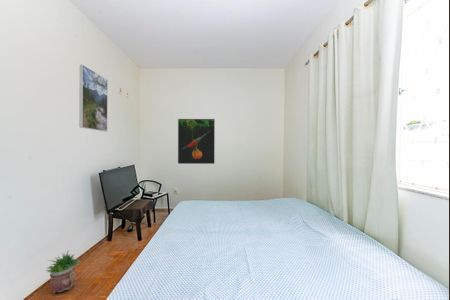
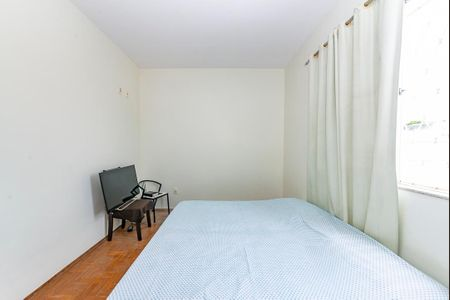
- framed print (94, 101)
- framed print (196, 141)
- potted plant (62, 270)
